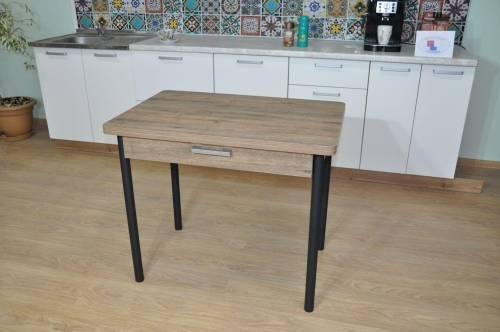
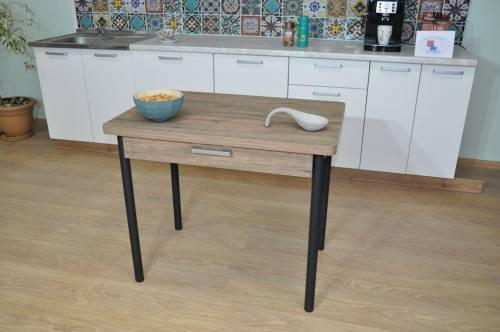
+ spoon rest (296, 118)
+ cereal bowl (159, 107)
